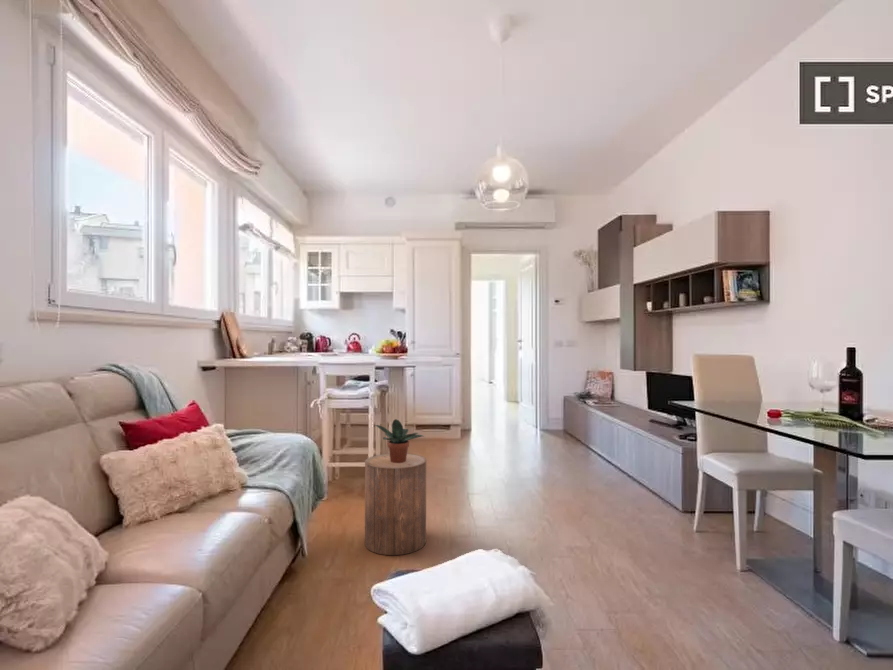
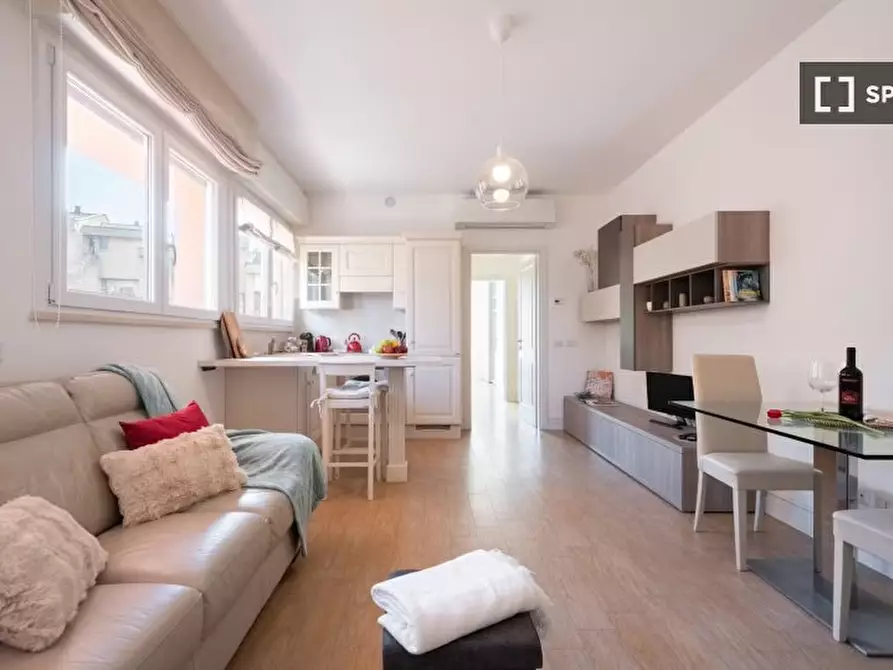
- stool (395, 501)
- potted plant (398, 438)
